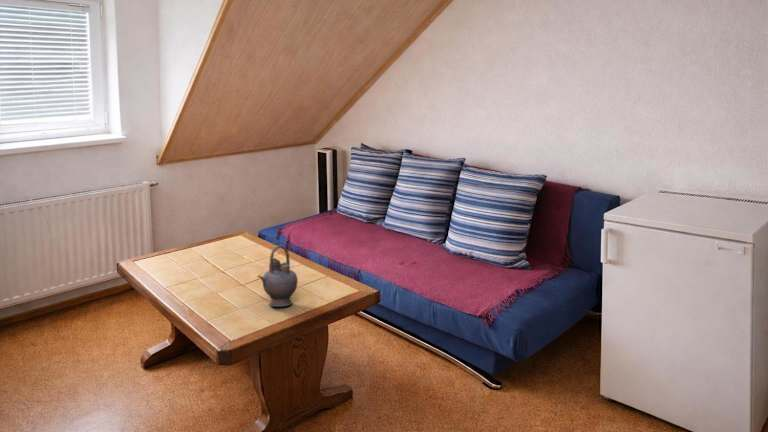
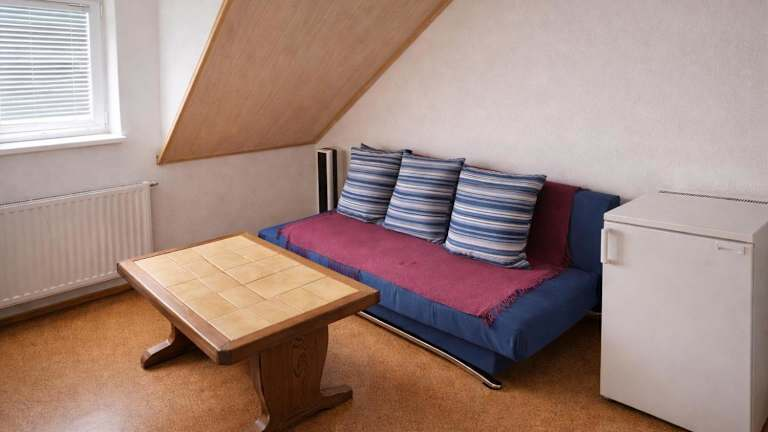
- teapot (276, 276)
